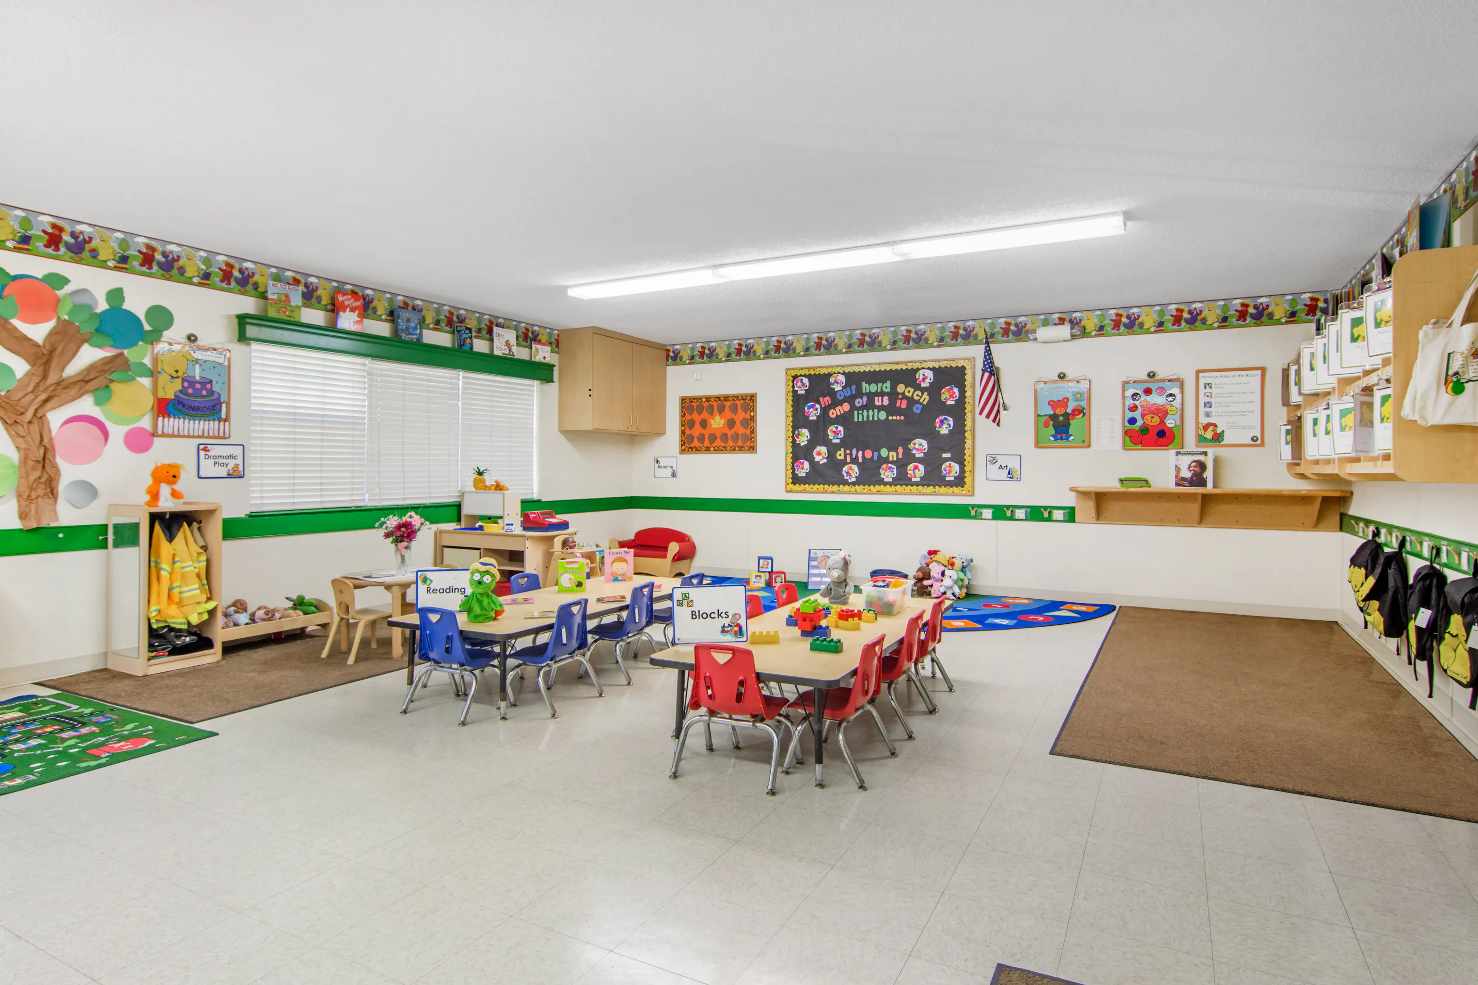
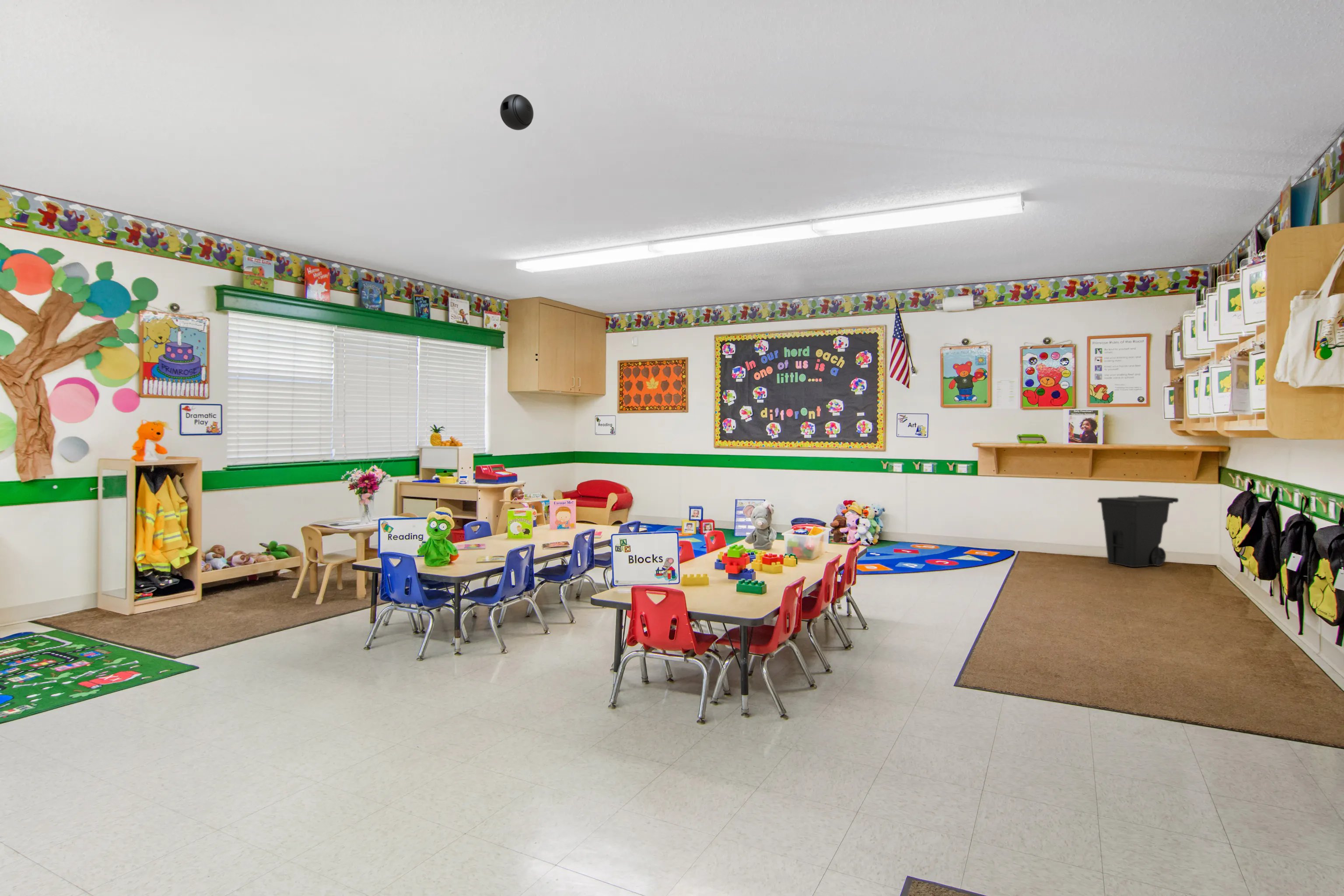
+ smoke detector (517, 112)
+ trash can (1137, 530)
